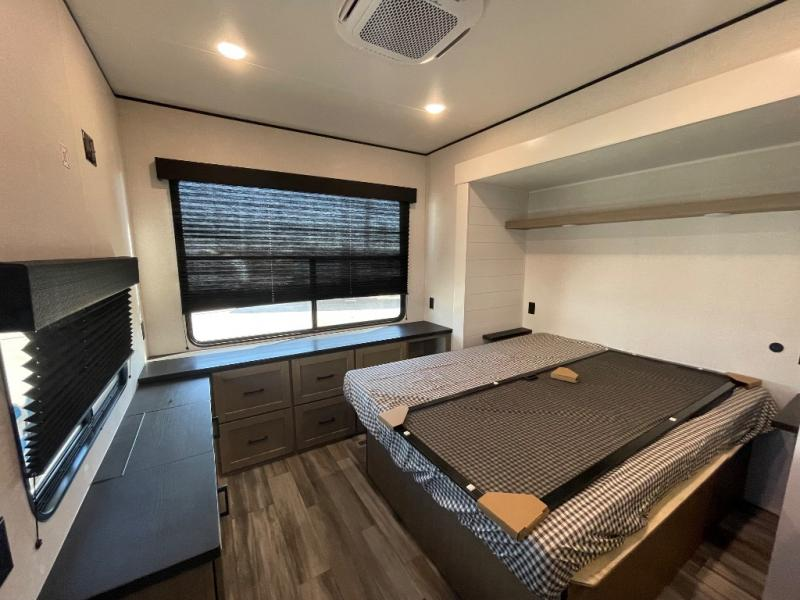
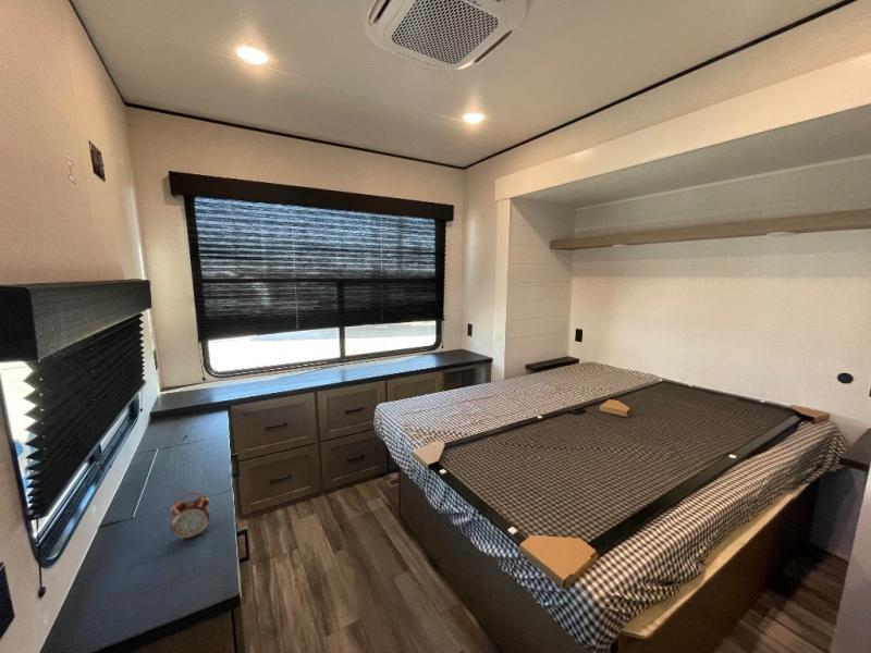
+ alarm clock (191, 514)
